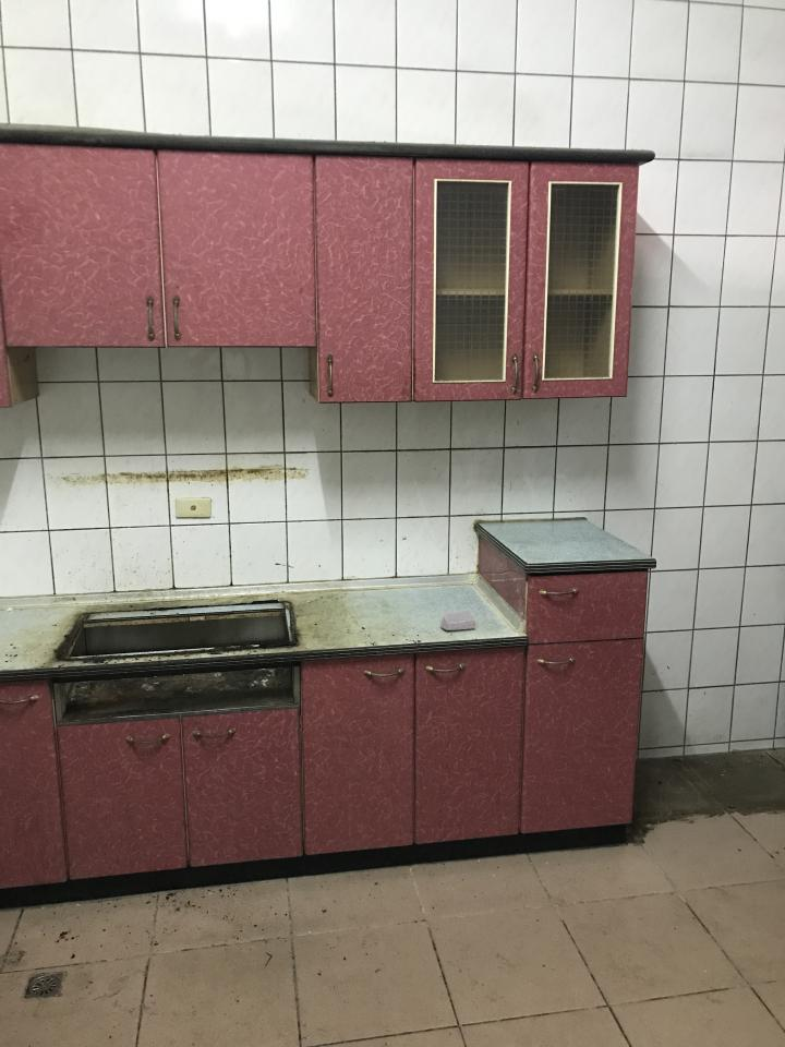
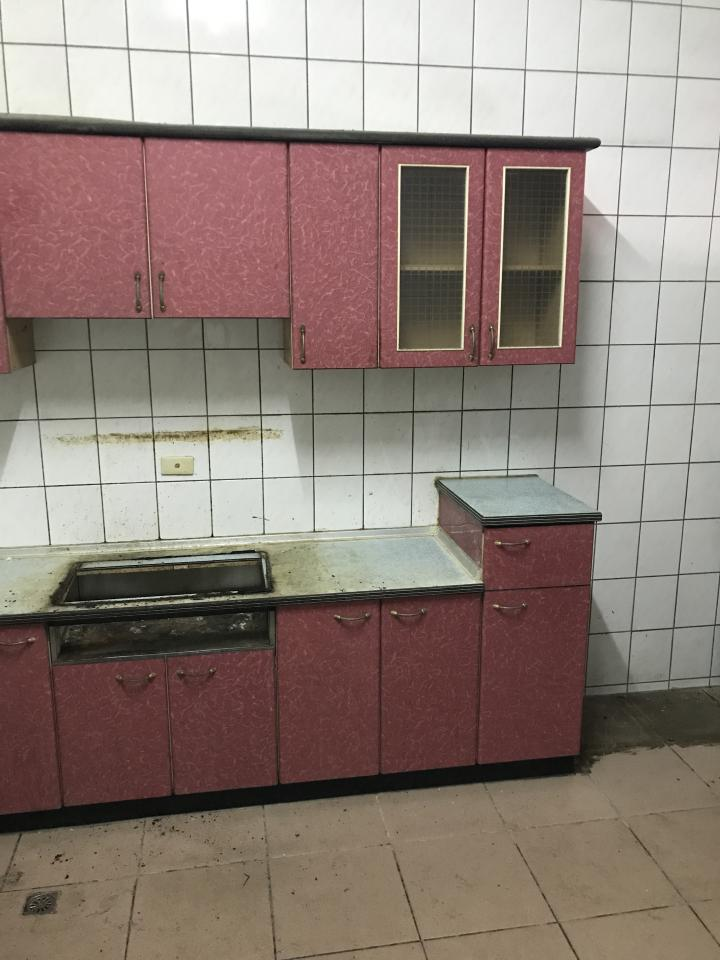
- soap bar (457, 619)
